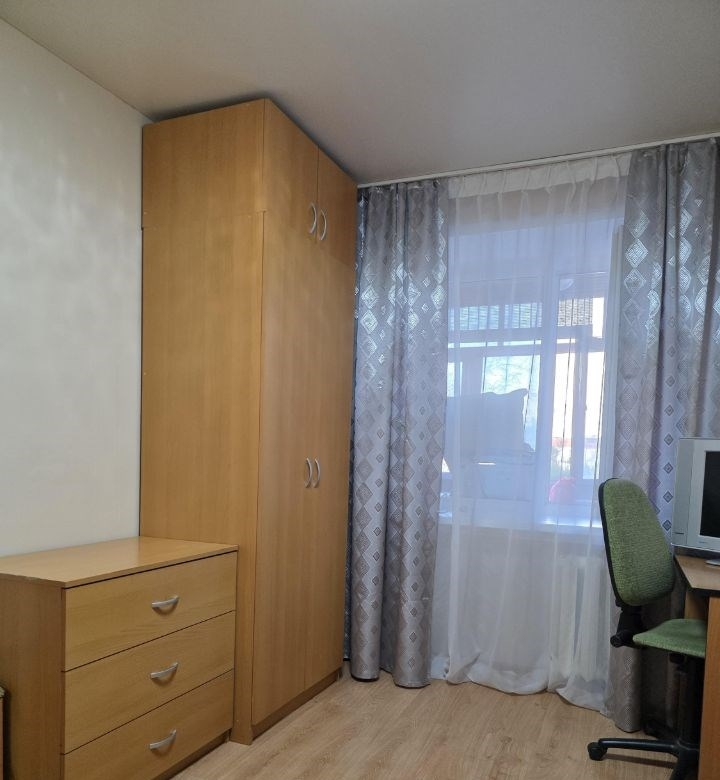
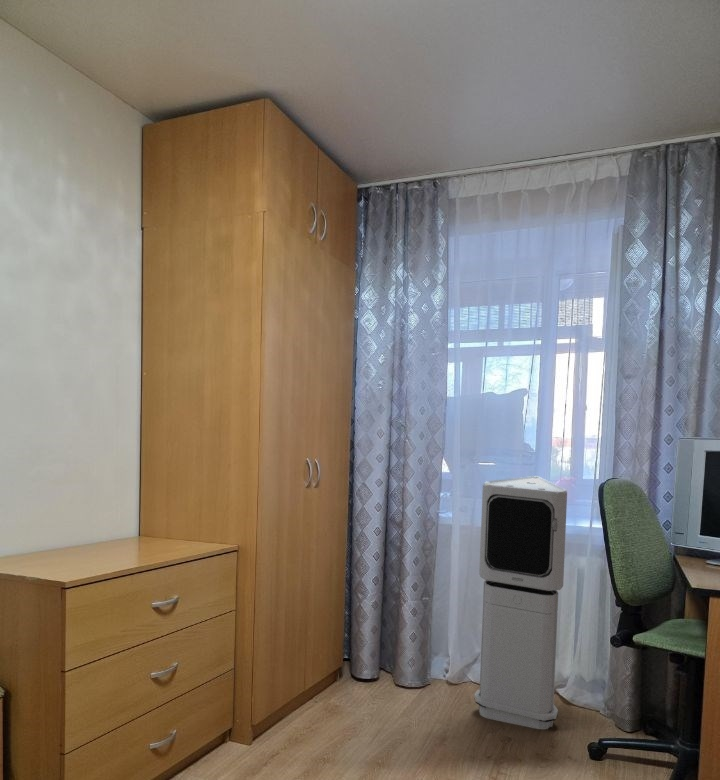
+ air purifier (524, 596)
